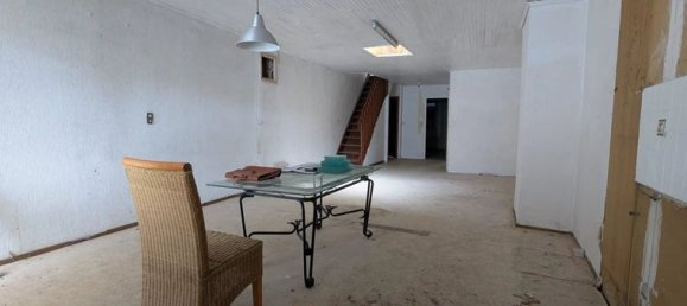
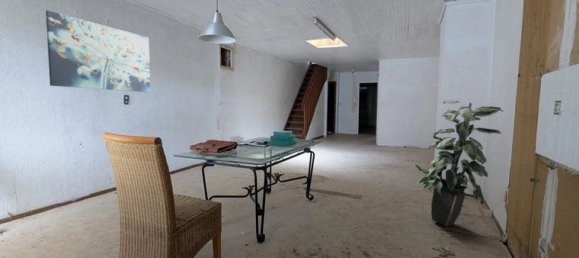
+ indoor plant (454, 163)
+ wall art (106, 58)
